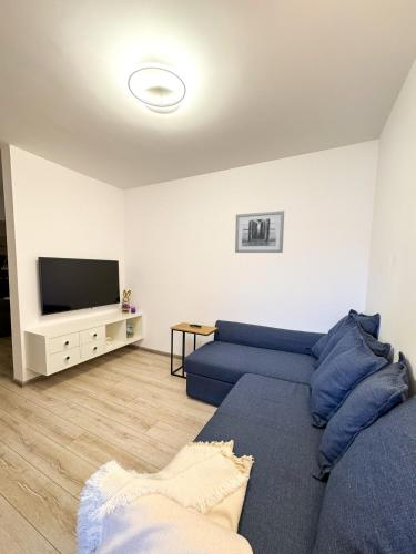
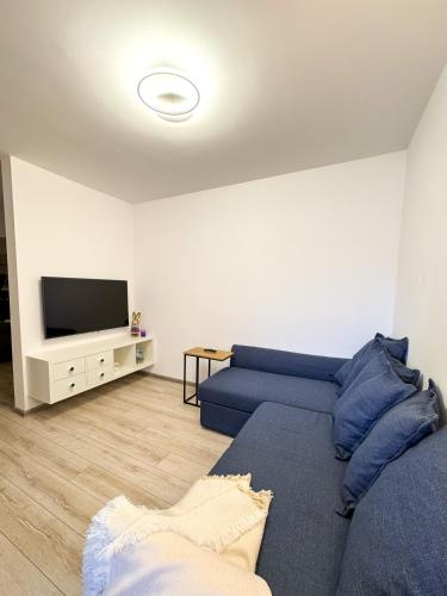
- wall art (258, 233)
